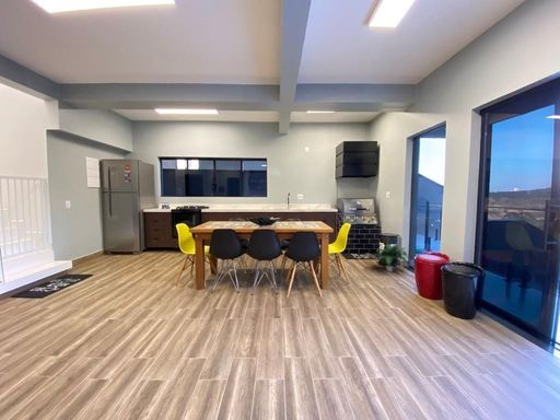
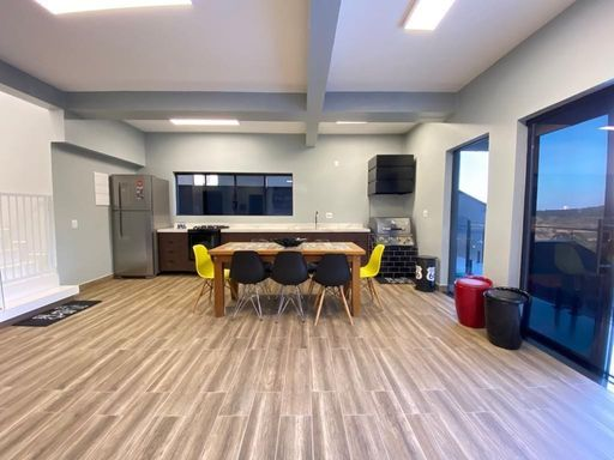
- potted plant (389, 256)
